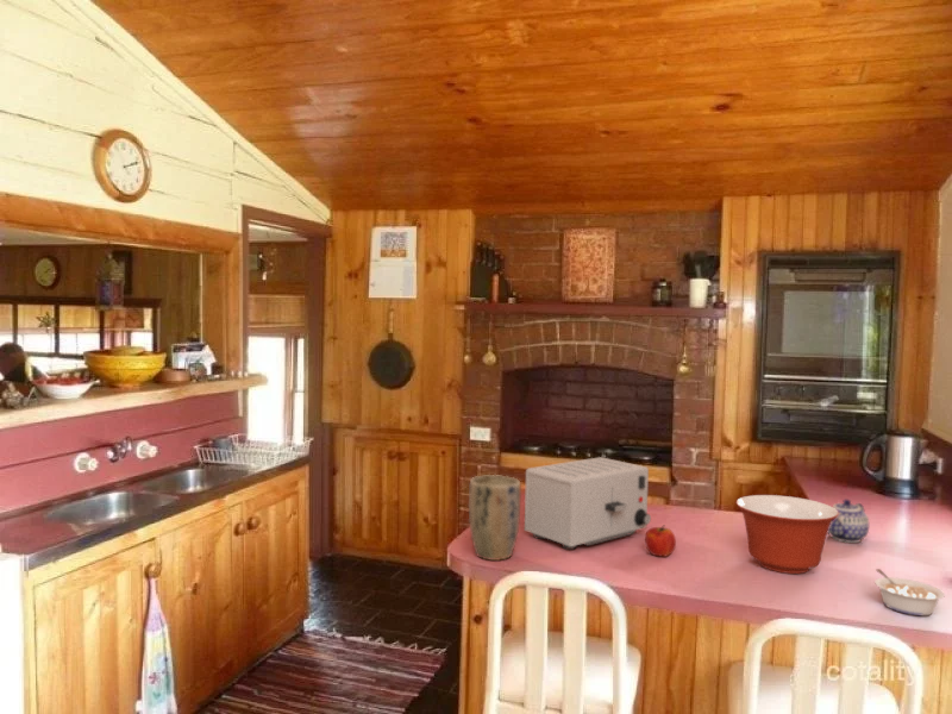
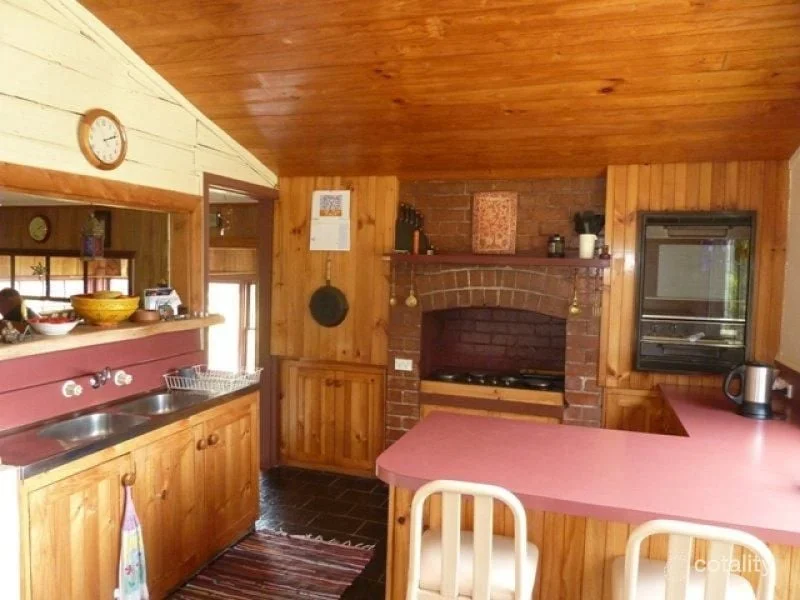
- legume (906, 595)
- toaster (590, 501)
- teapot (846, 519)
- mixing bowl (784, 536)
- plant pot (494, 516)
- fruit (659, 539)
